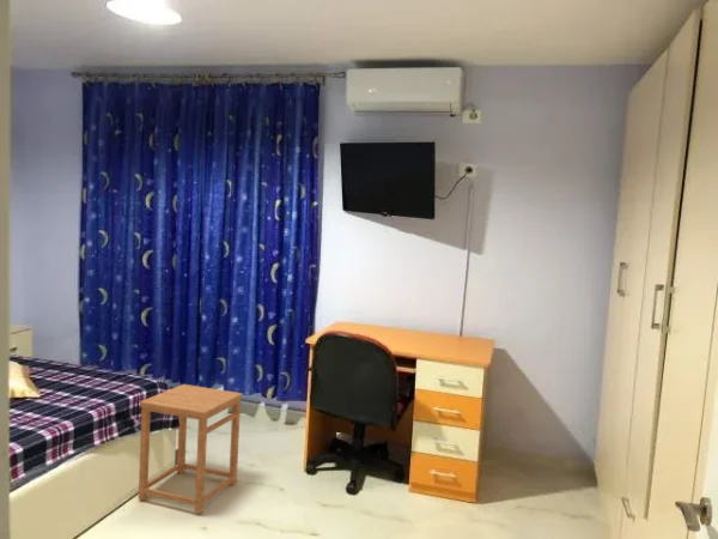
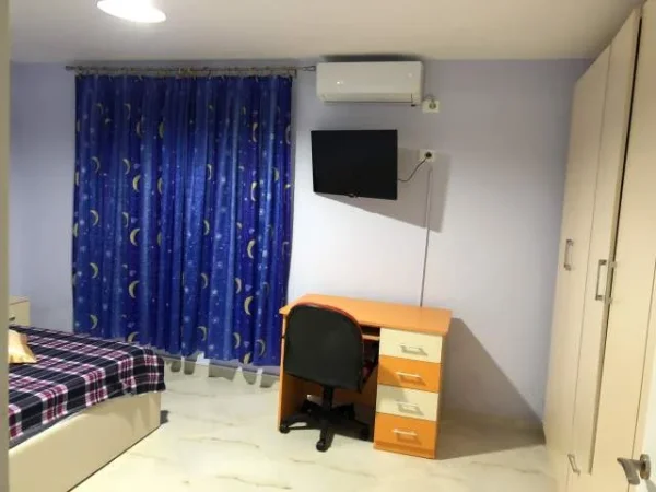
- side table (184, 444)
